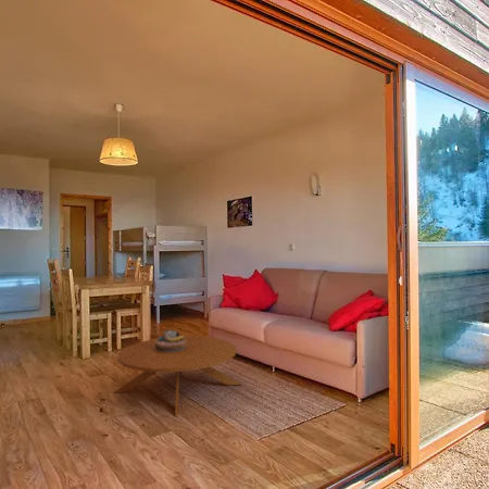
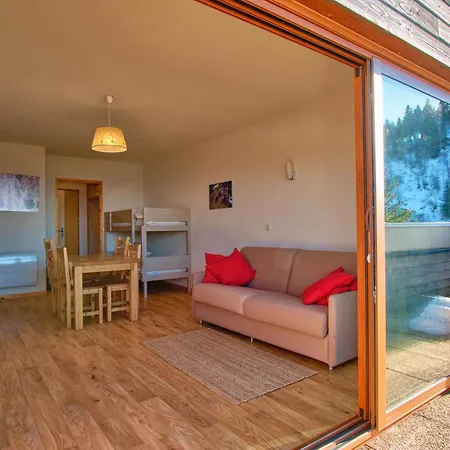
- coffee table (178, 368)
- decorative bowl (170, 338)
